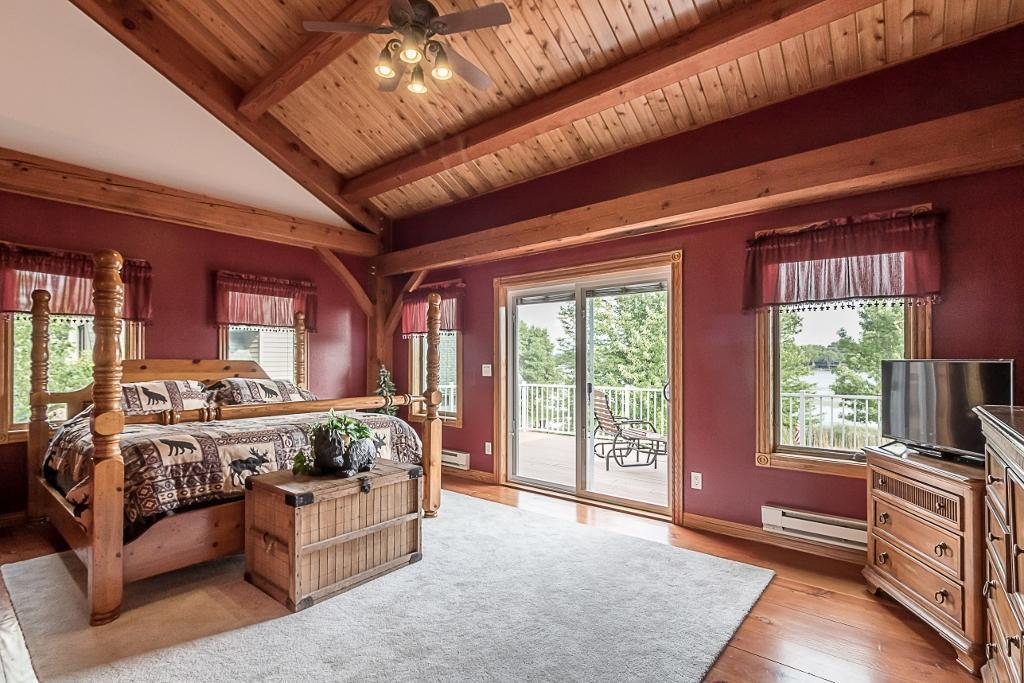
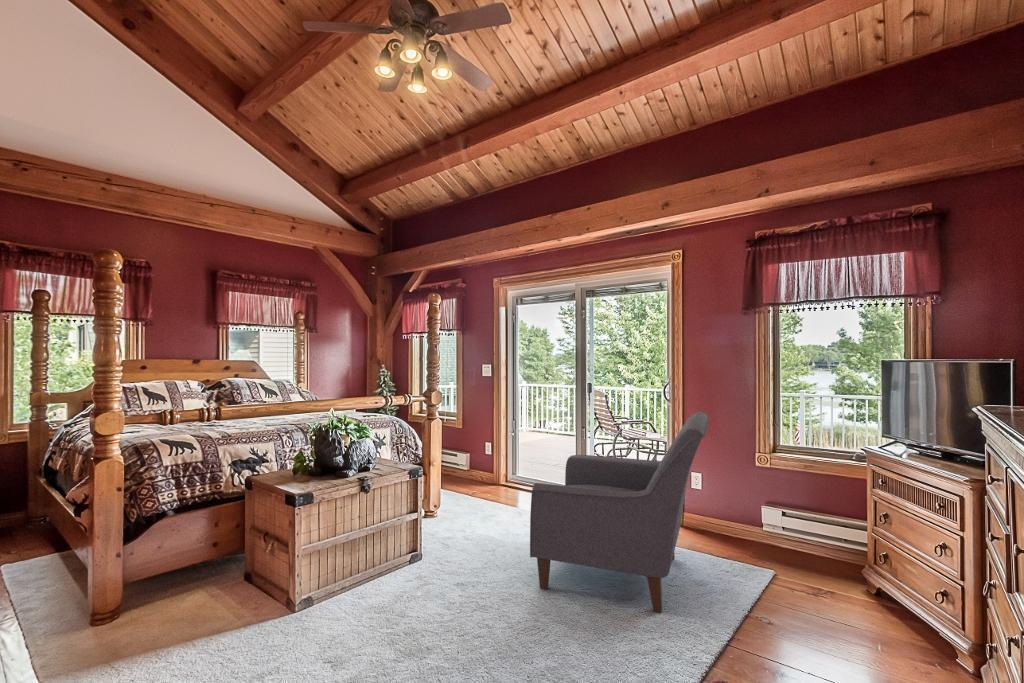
+ chair (624, 494)
